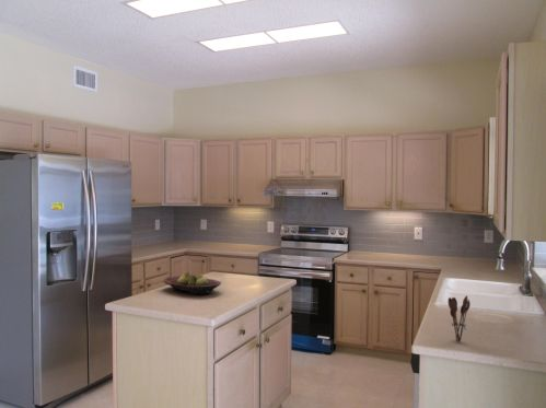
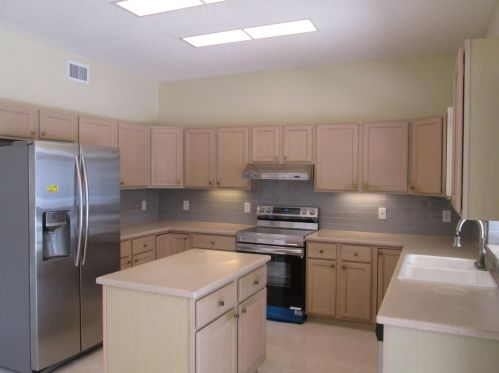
- utensil holder (461, 317)
- fruit bowl (191, 281)
